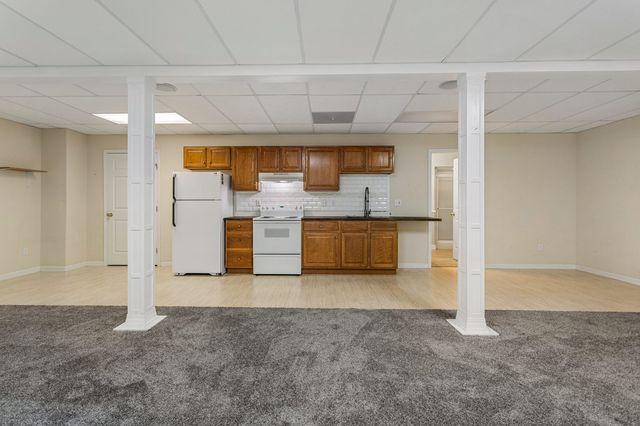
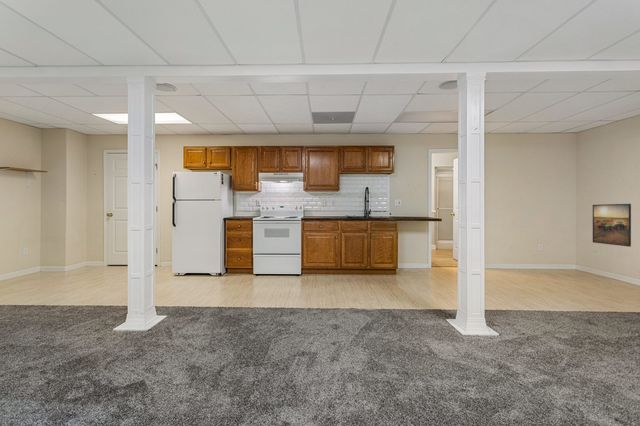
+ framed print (610, 224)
